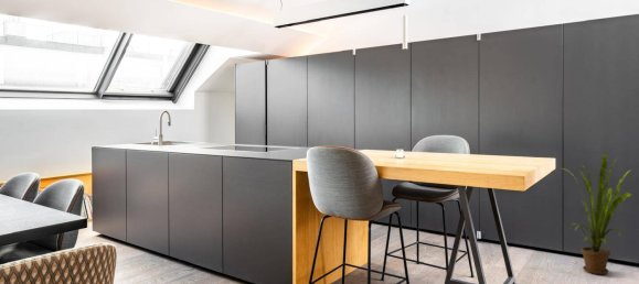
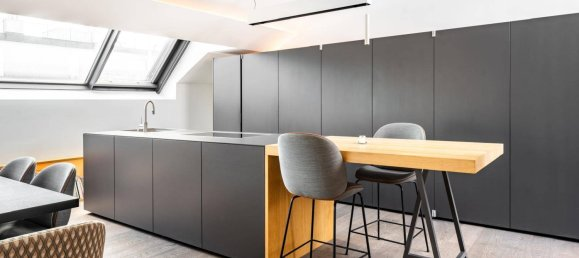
- house plant (594, 211)
